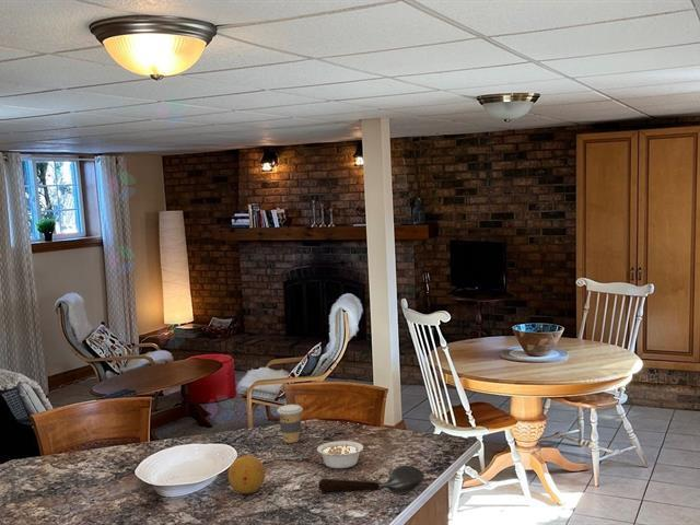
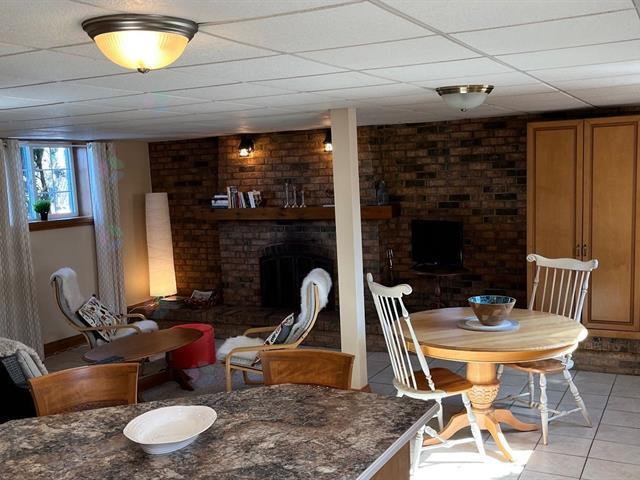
- spoon (371, 481)
- legume (342, 454)
- coffee cup (290, 423)
- fruit (246, 474)
